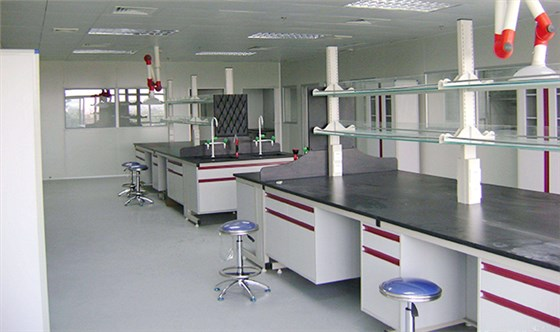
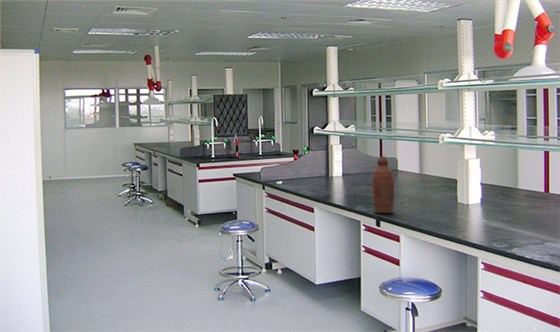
+ bottle (383, 184)
